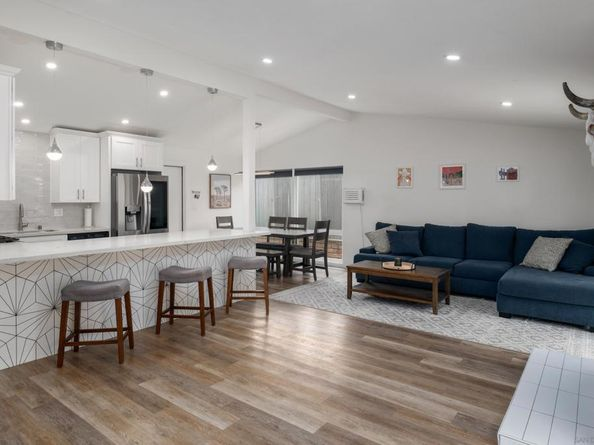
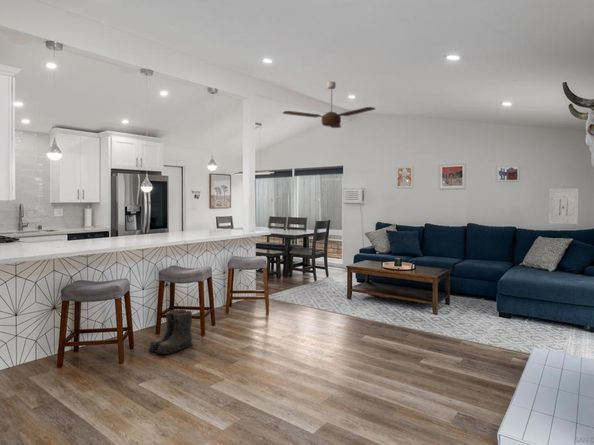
+ ceiling fan (330, 105)
+ boots (171, 330)
+ wall art (563, 206)
